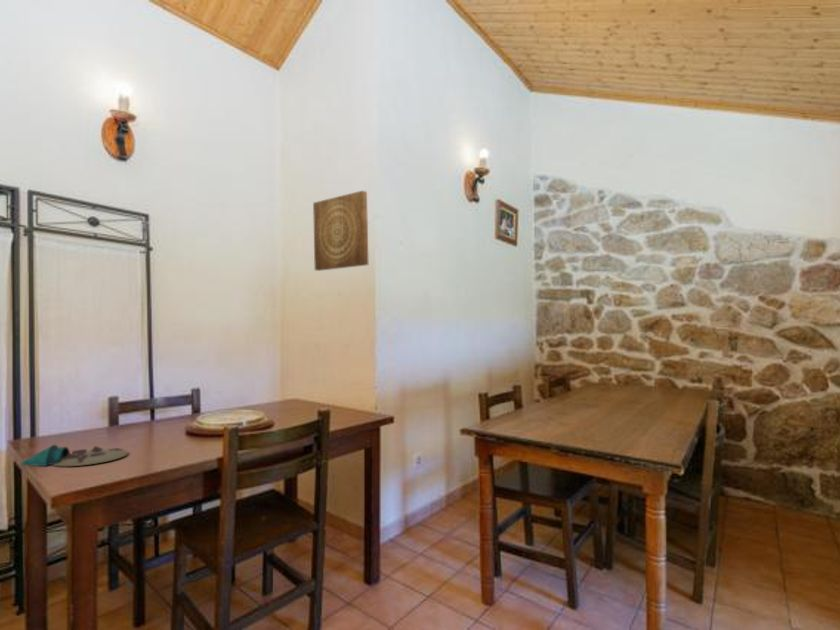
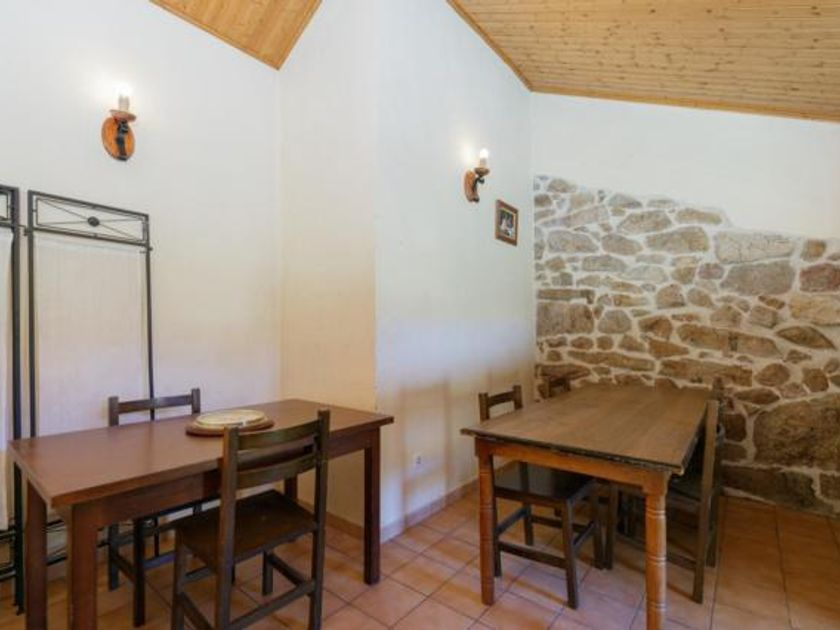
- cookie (76, 451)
- wall art (339, 232)
